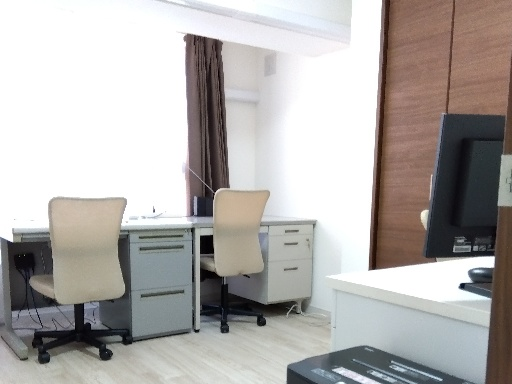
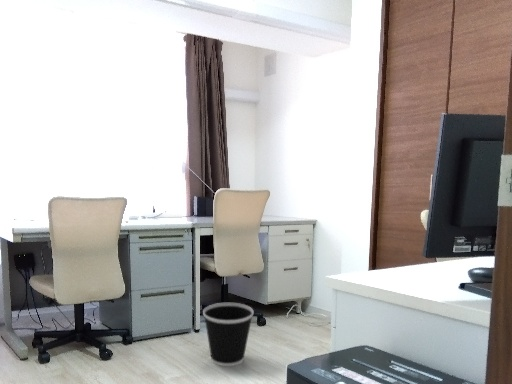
+ wastebasket (227, 335)
